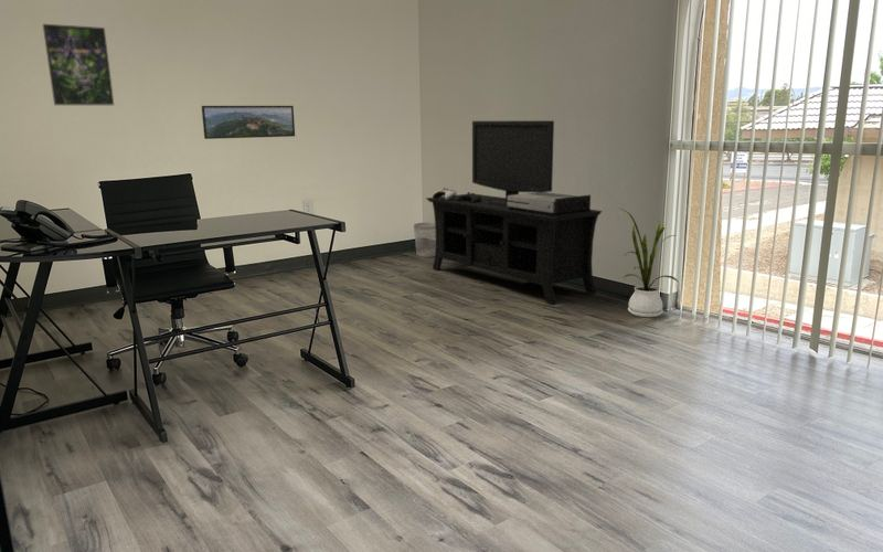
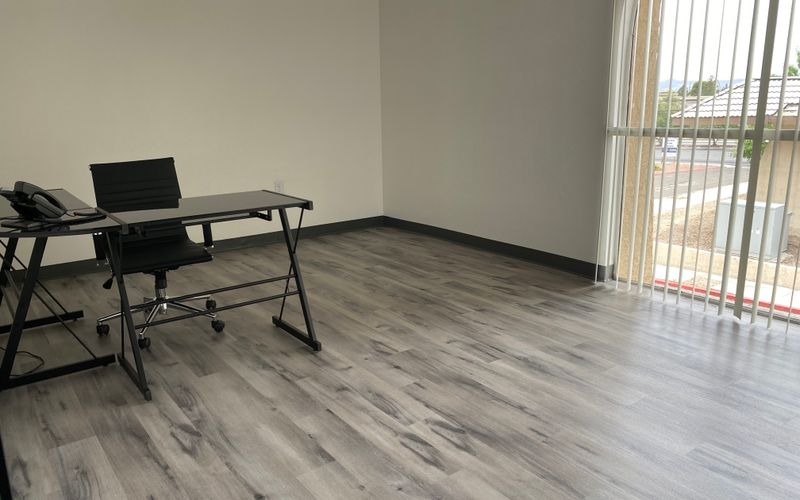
- media console (506, 202)
- house plant (645, 262)
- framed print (249, 121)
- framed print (79, 65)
- wastebasket (426, 240)
